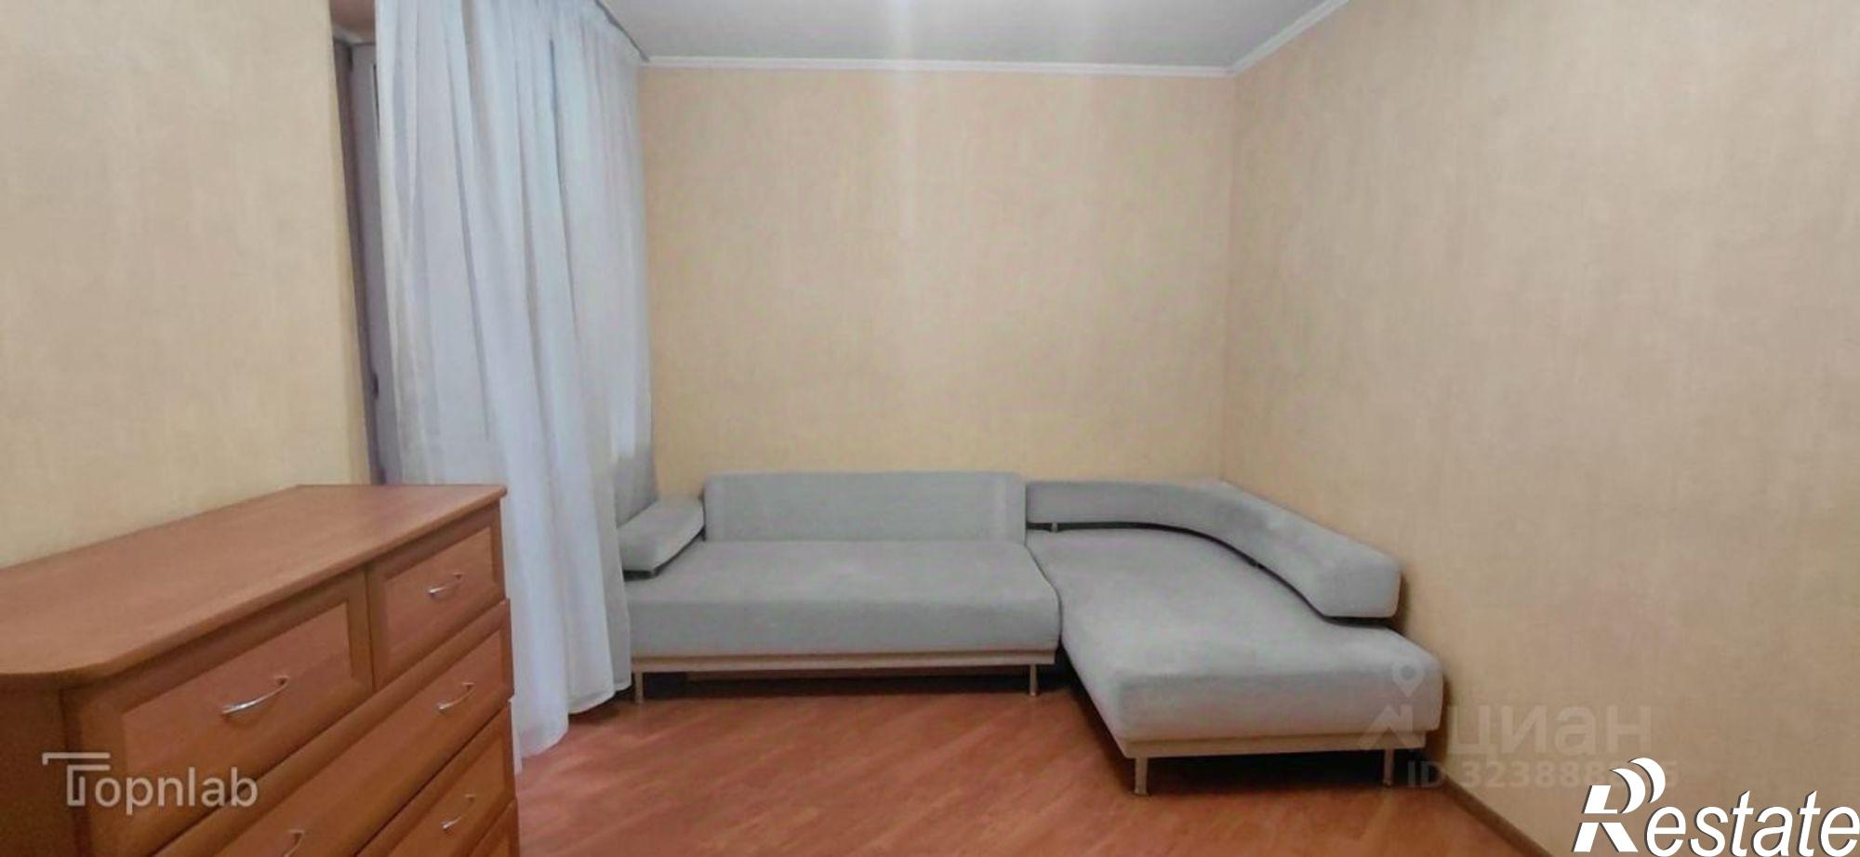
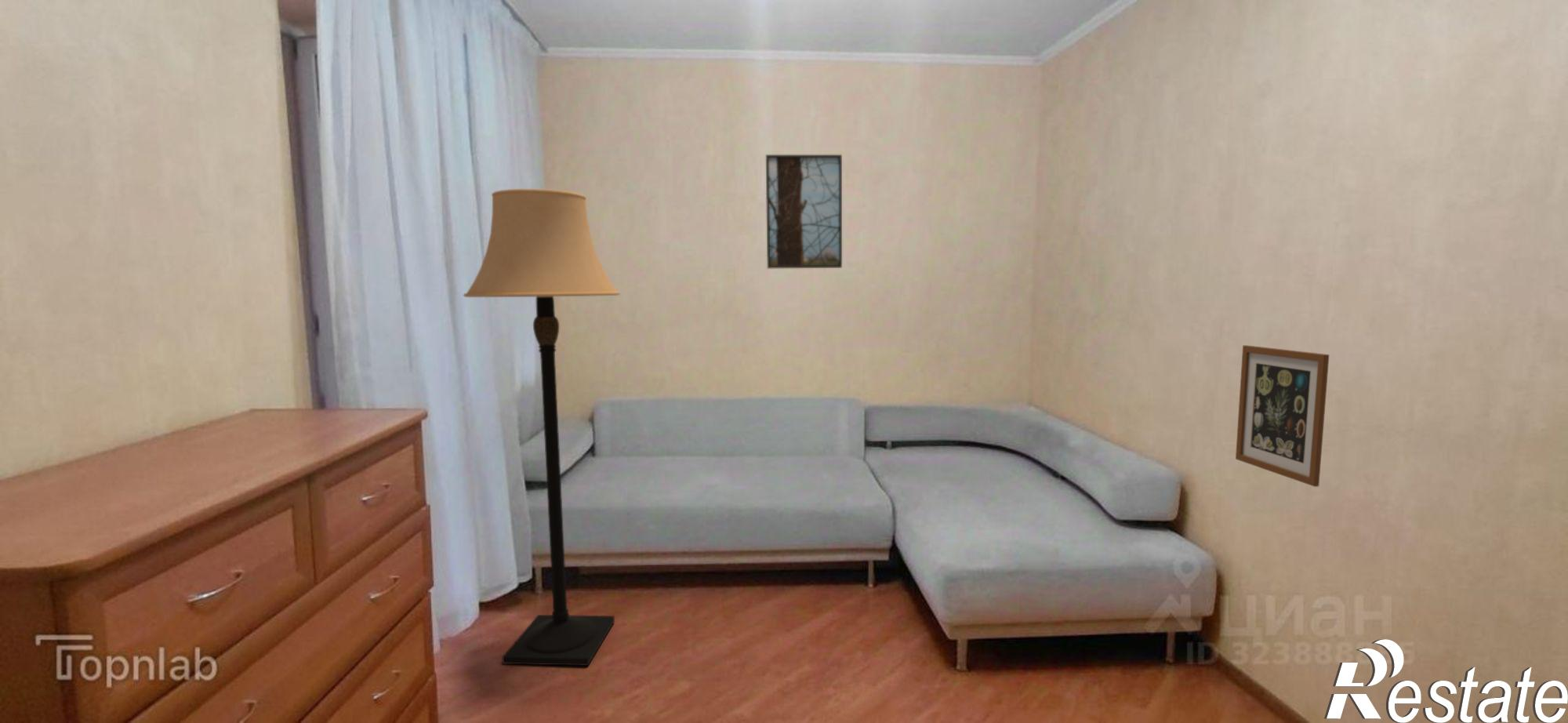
+ lamp (551, 427)
+ wall art (1278, 411)
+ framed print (804, 212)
